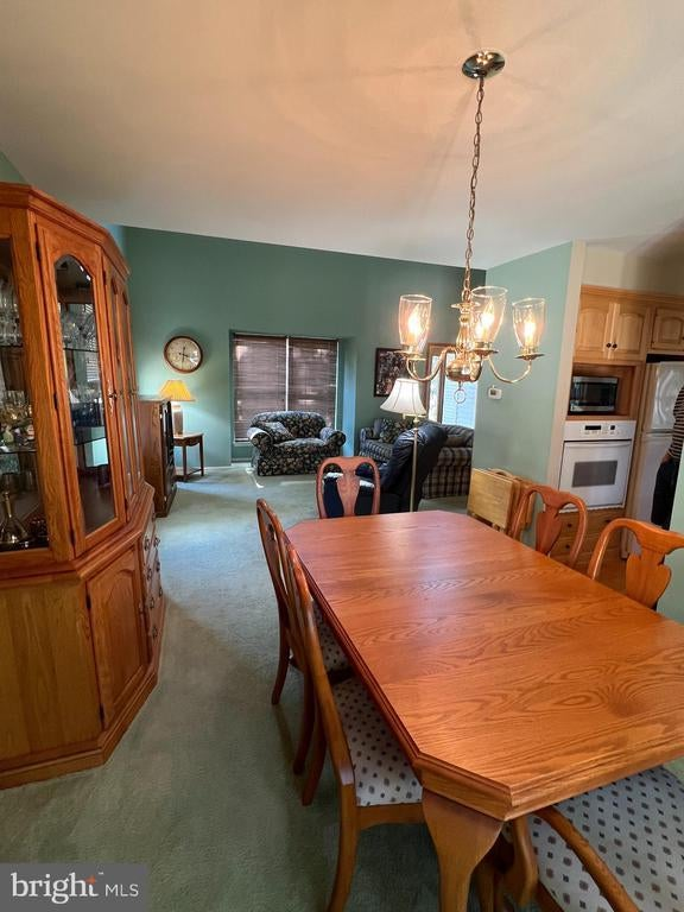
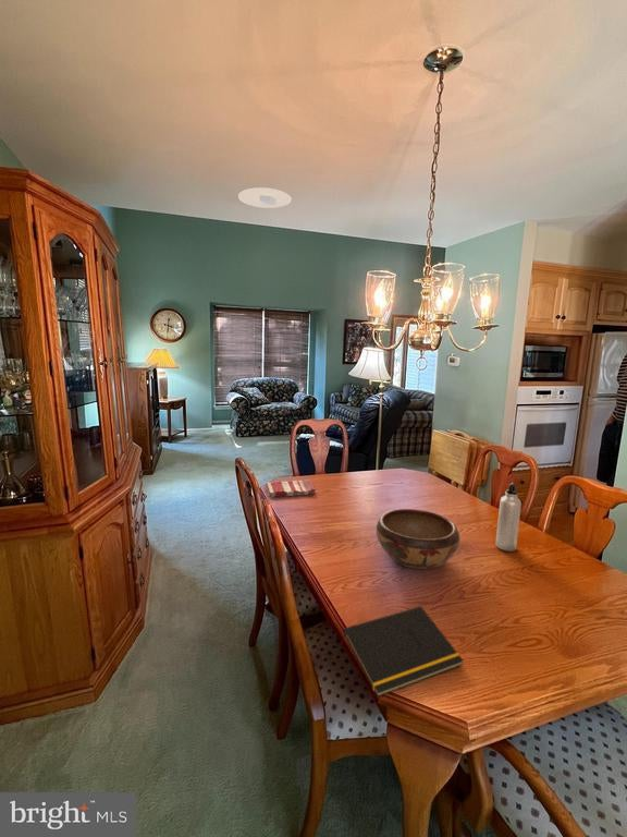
+ decorative bowl (416, 539)
+ water bottle (508, 515)
+ dish towel (290, 487)
+ recessed light (265, 195)
+ notepad (402, 645)
